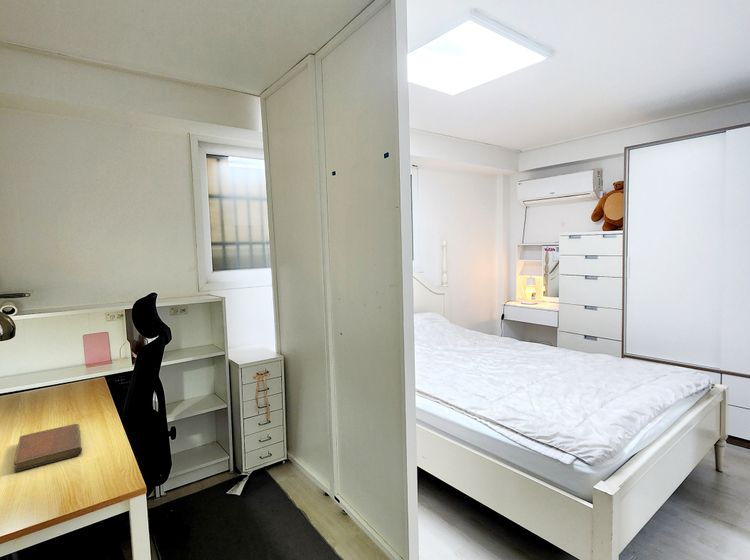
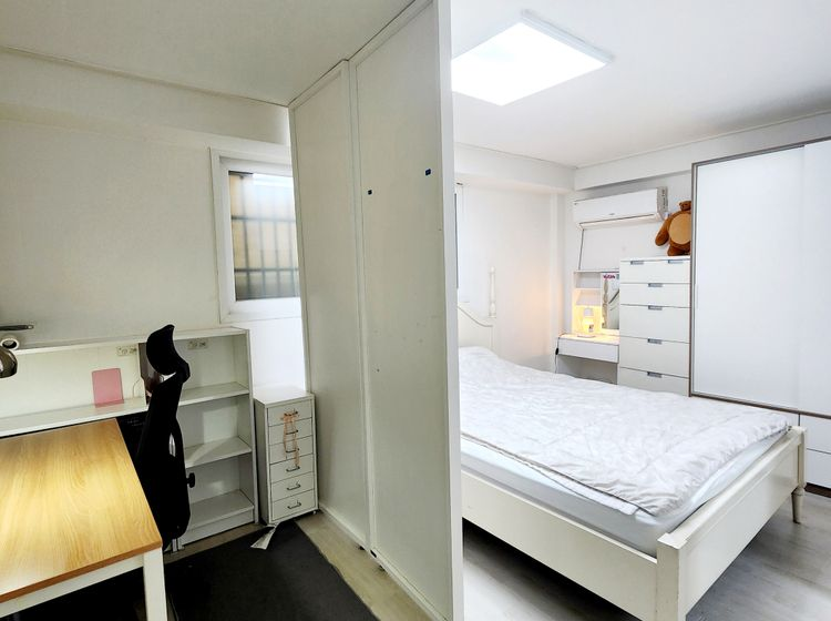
- notebook (50, 444)
